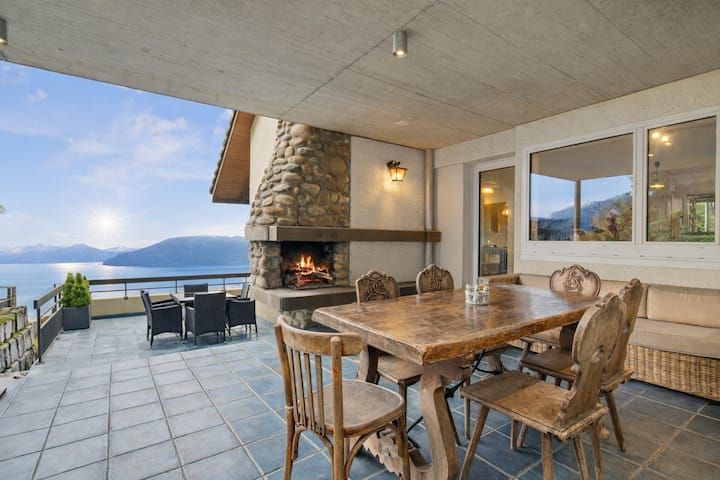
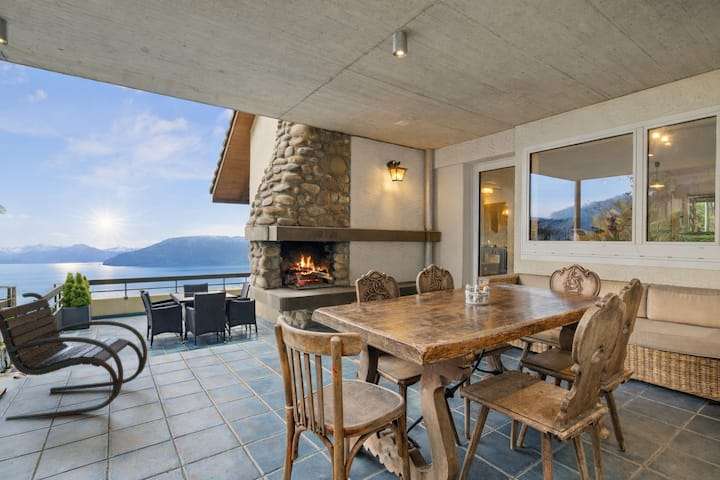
+ lounge chair (71, 348)
